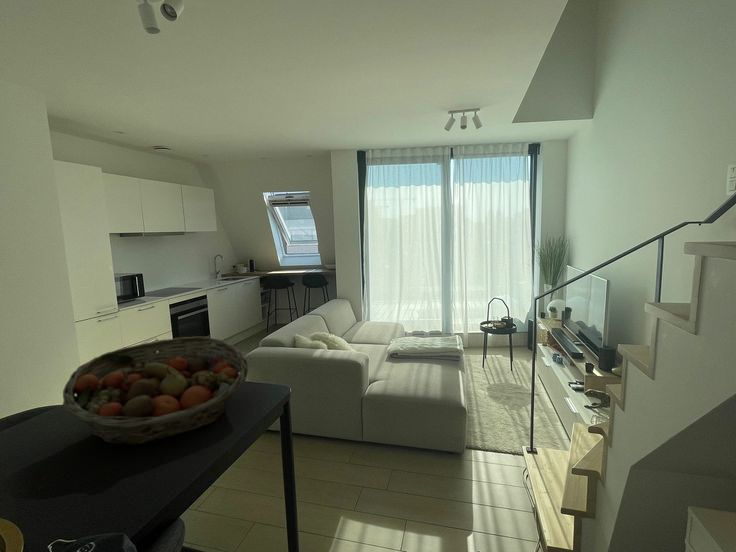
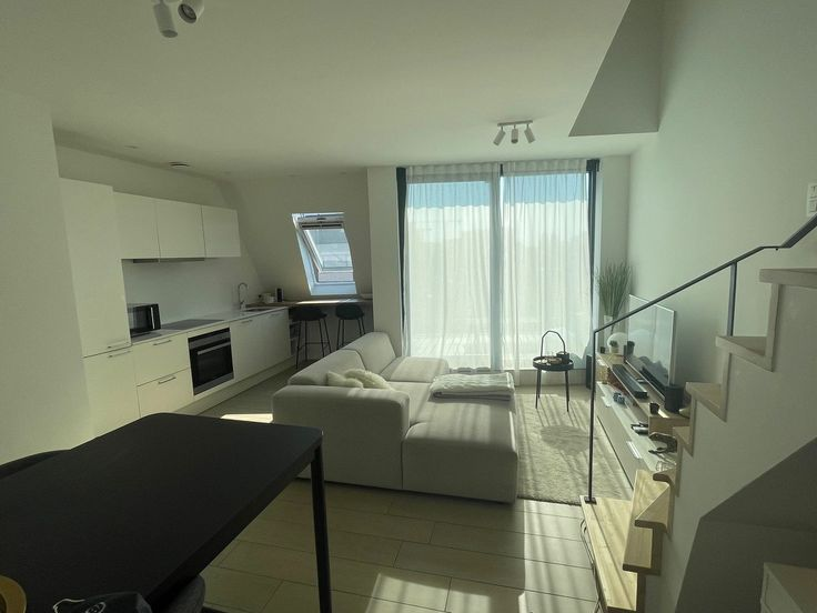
- fruit basket (165, 385)
